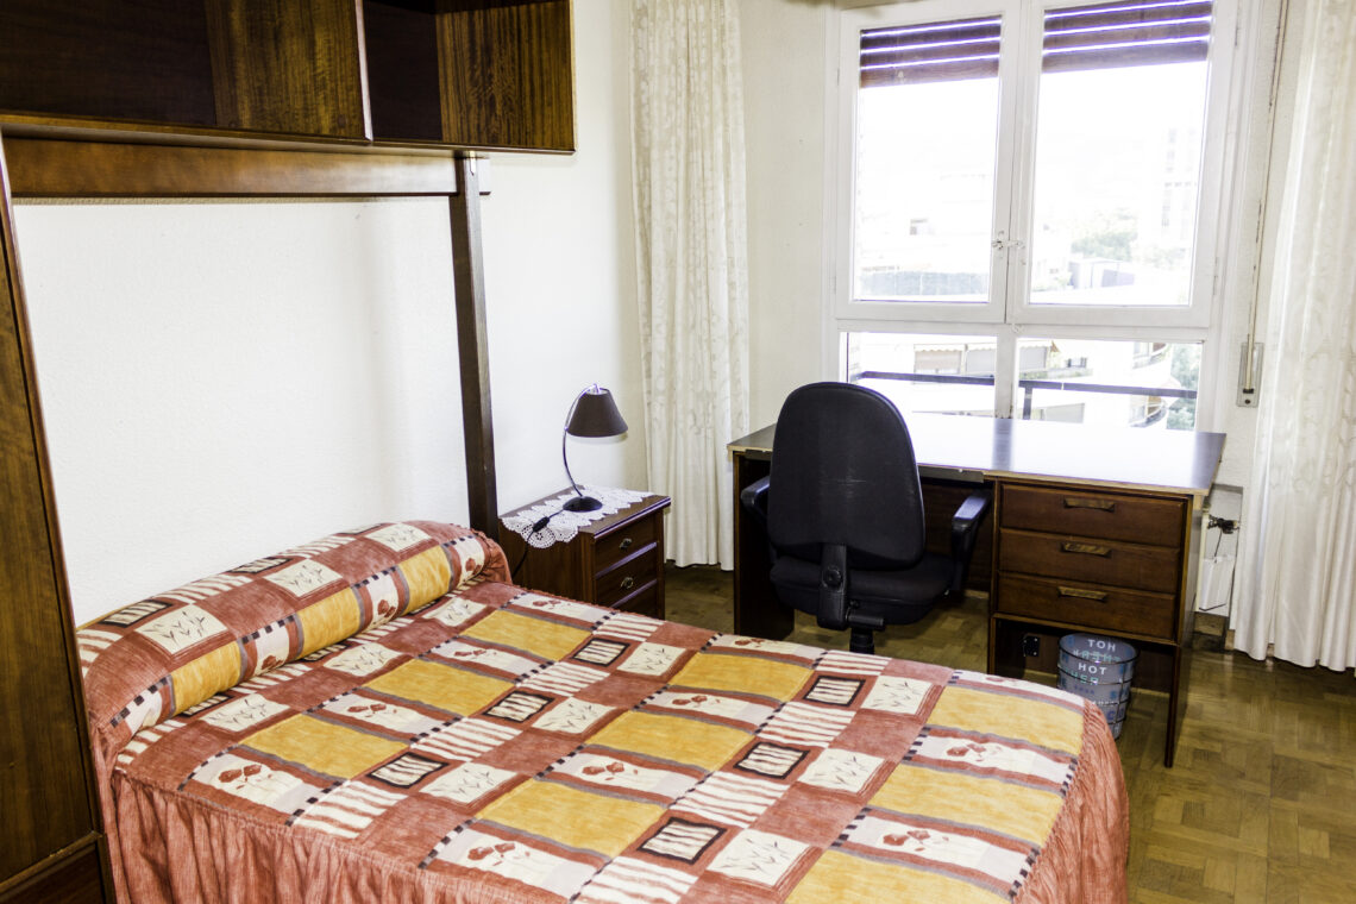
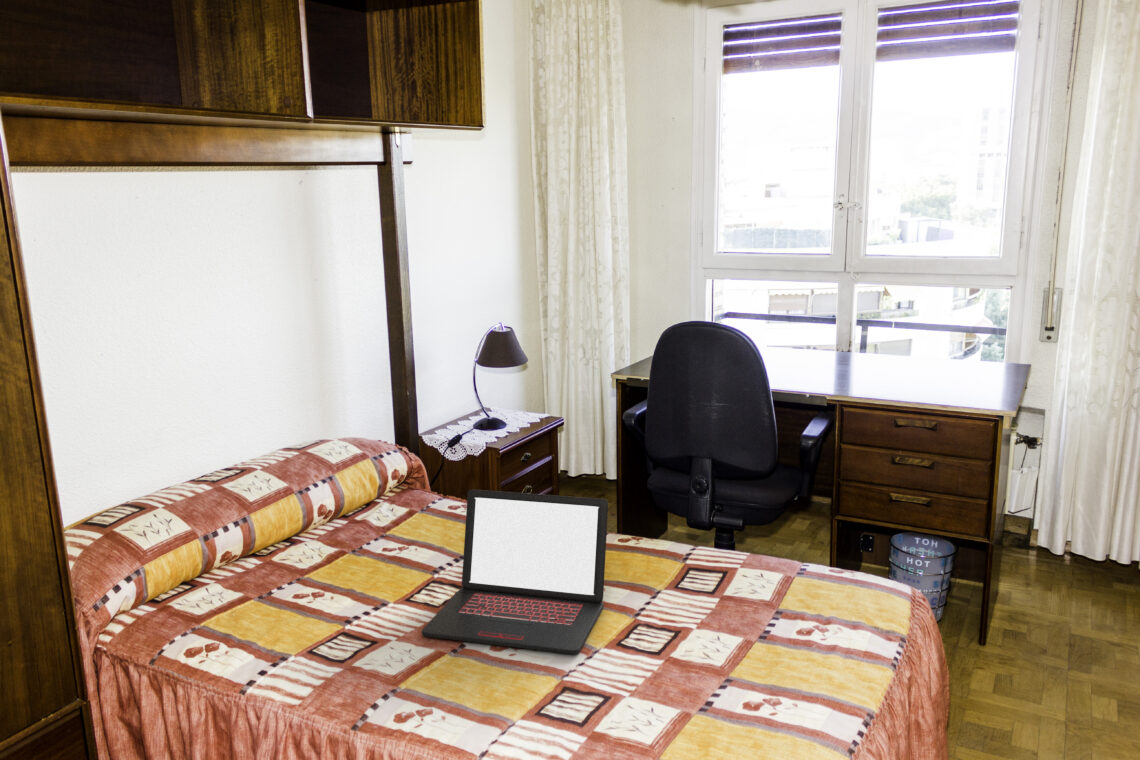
+ laptop (518, 566)
